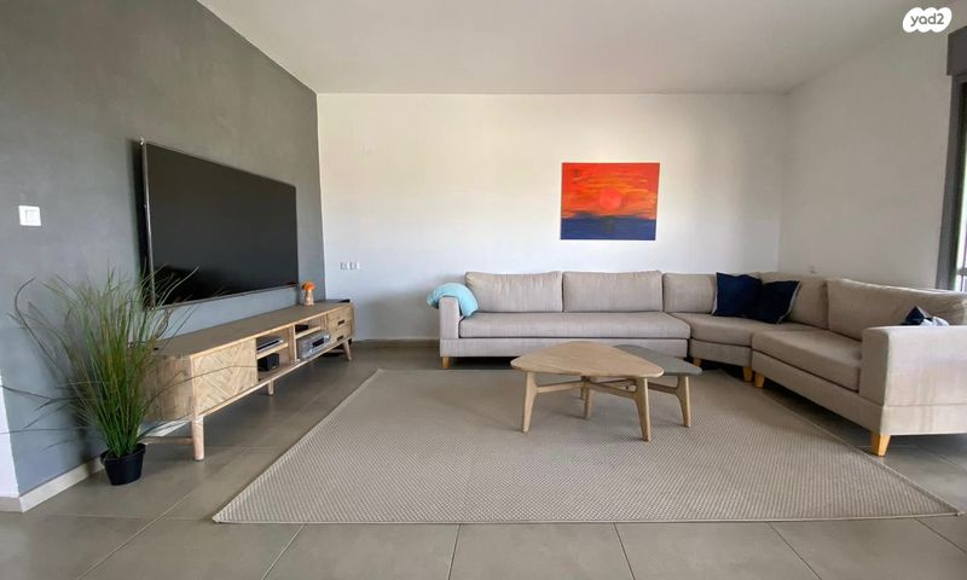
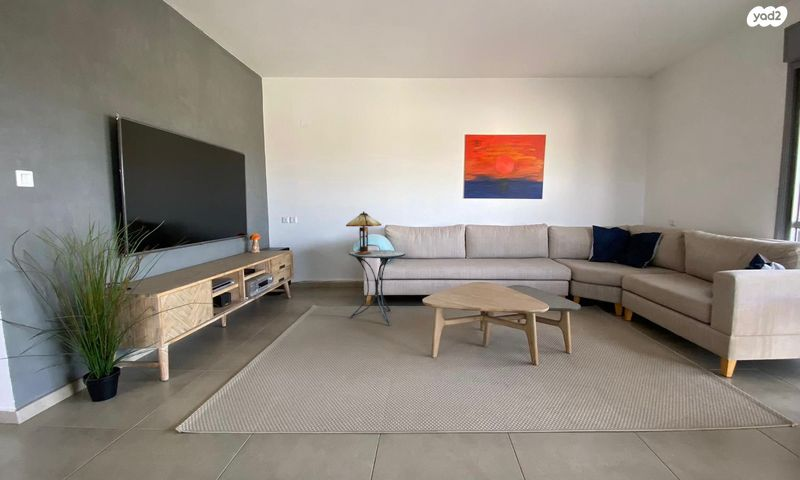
+ side table (377, 285)
+ table lamp (364, 232)
